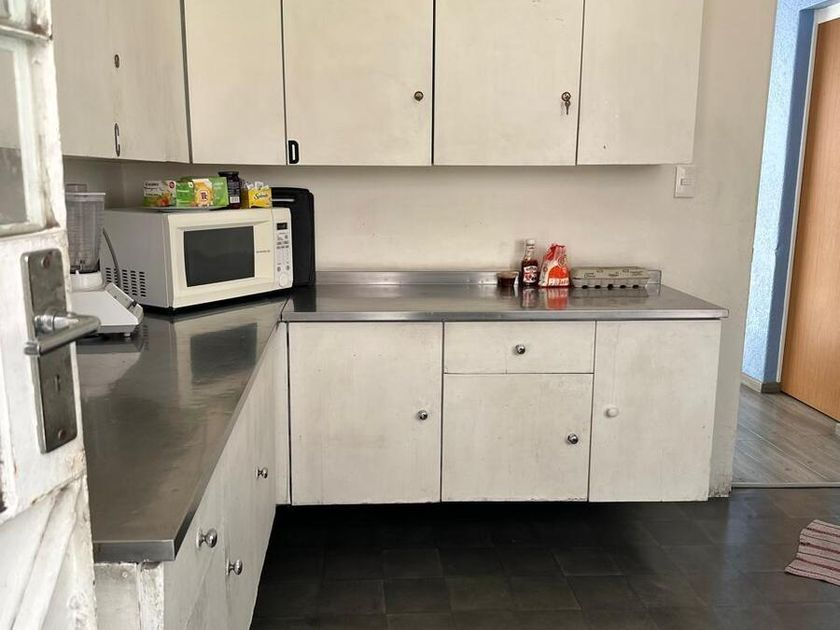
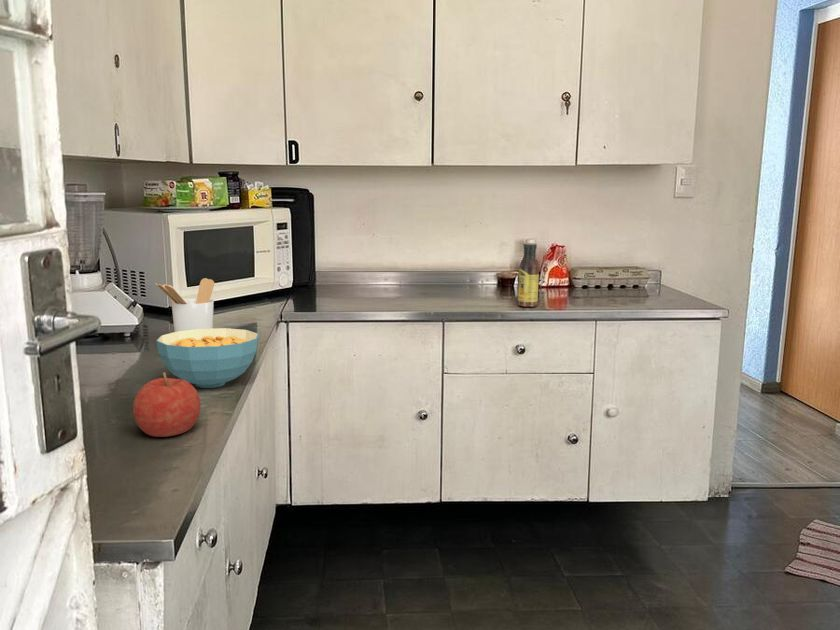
+ utensil holder (184, 315)
+ fruit (166, 402)
+ cereal bowl (209, 360)
+ sauce bottle (528, 274)
